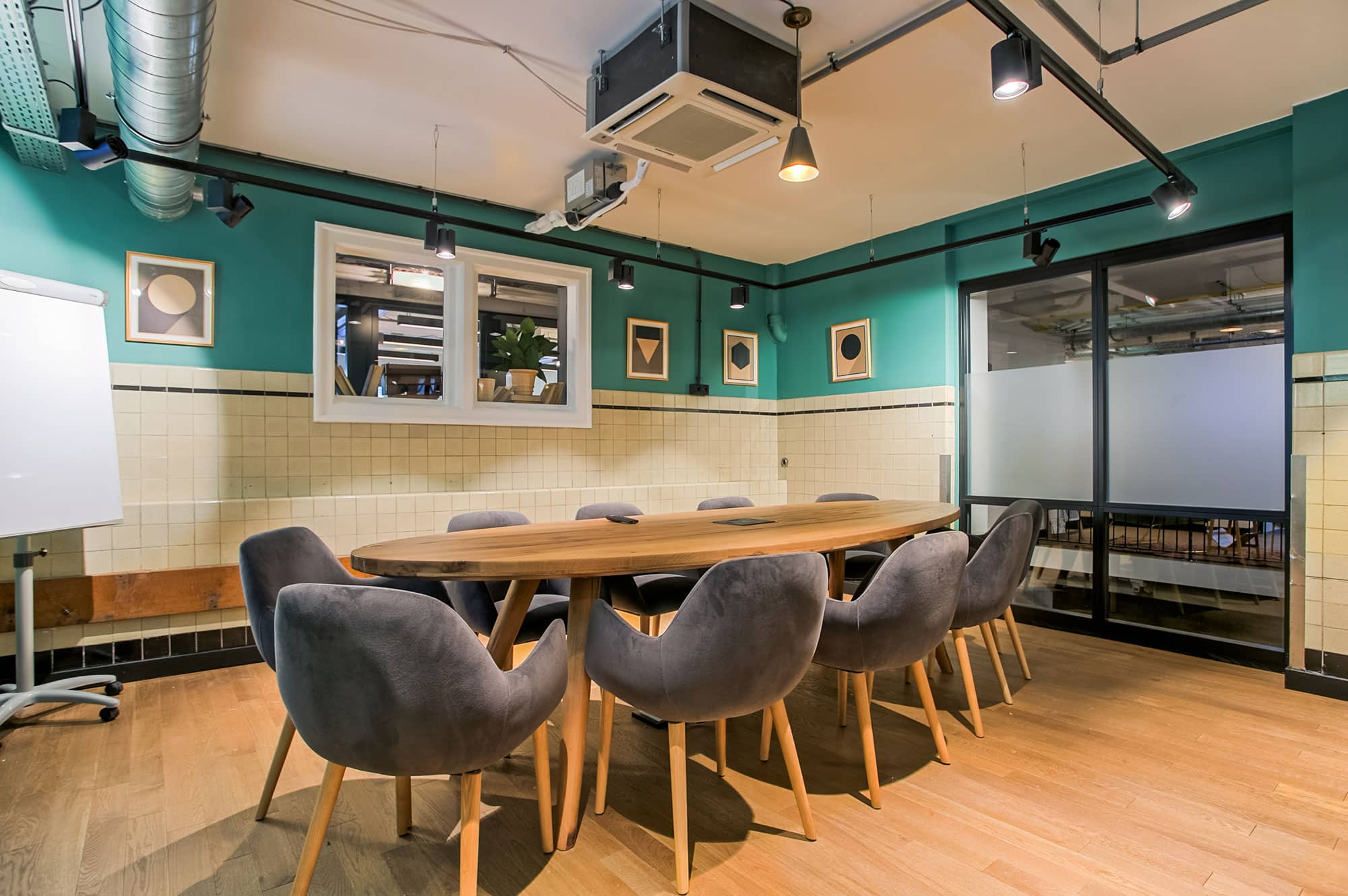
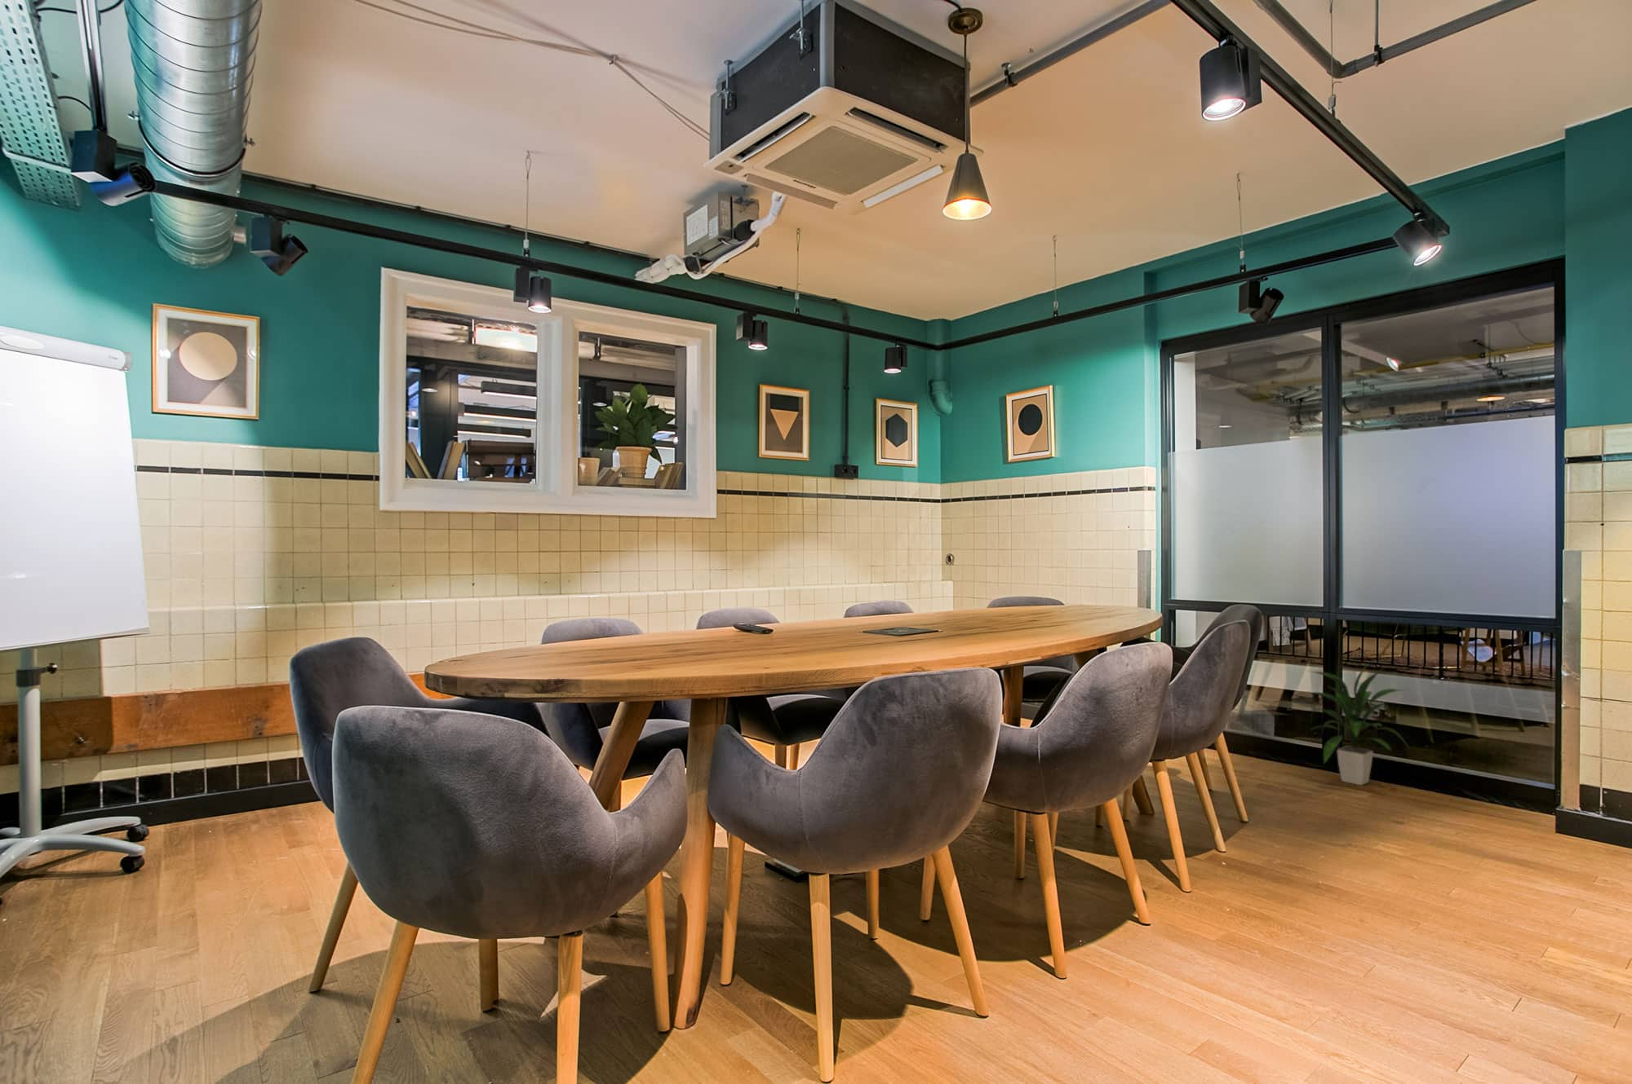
+ indoor plant (1350, 722)
